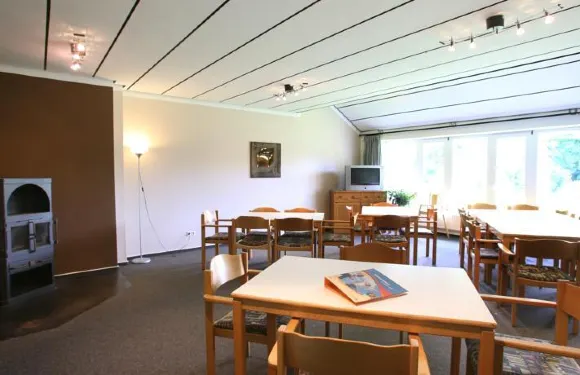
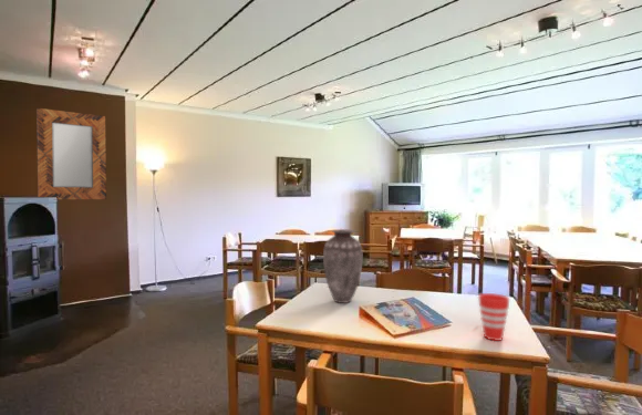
+ home mirror (73, 156)
+ vase (342, 266)
+ cup (493, 317)
